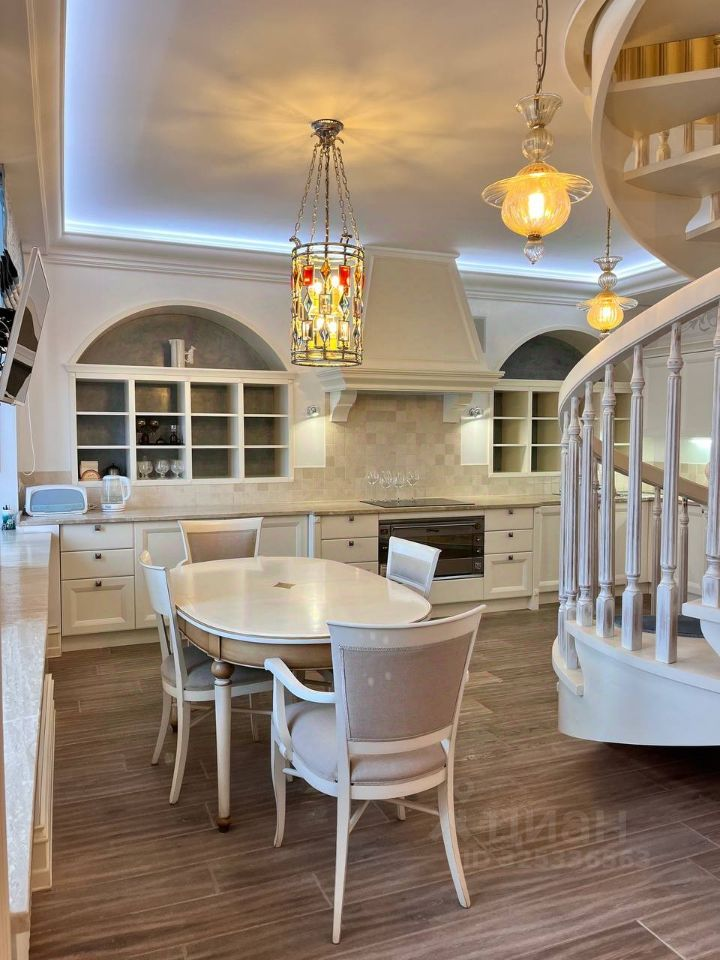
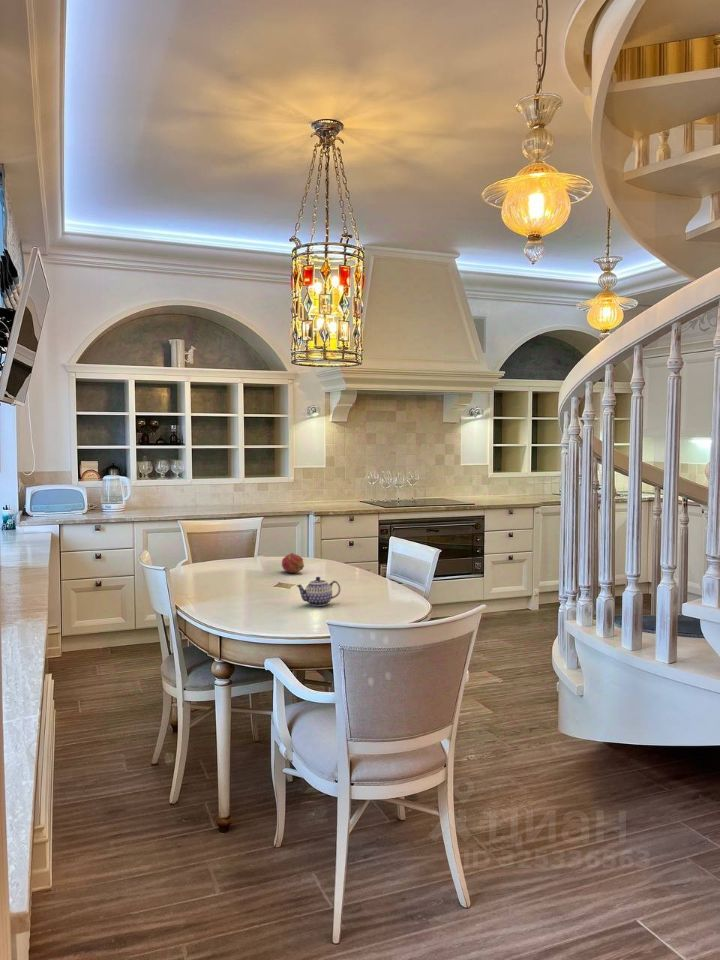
+ fruit (292, 562)
+ teapot (318, 590)
